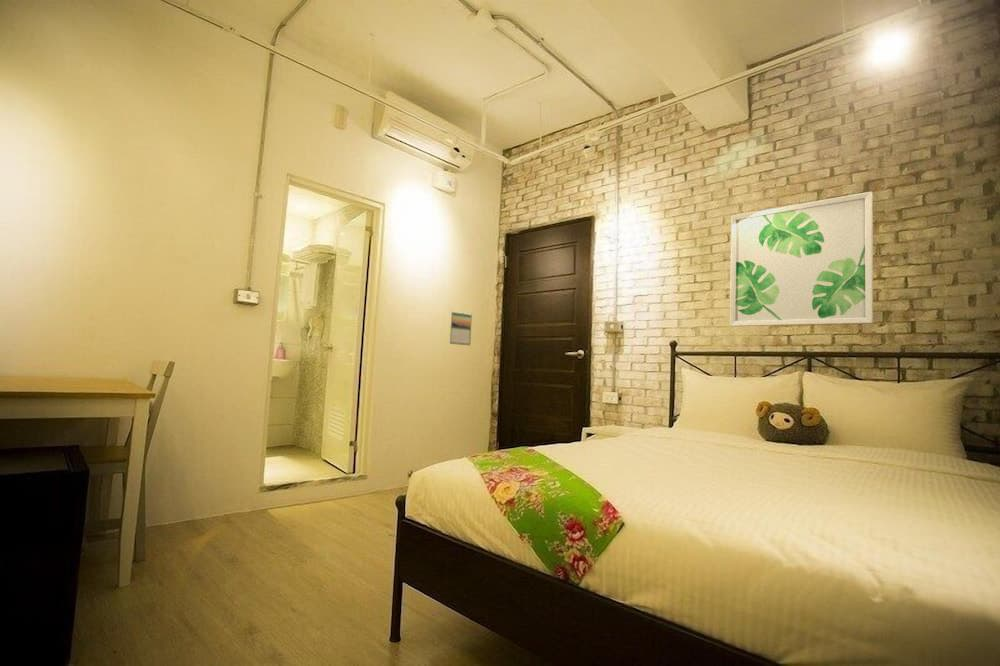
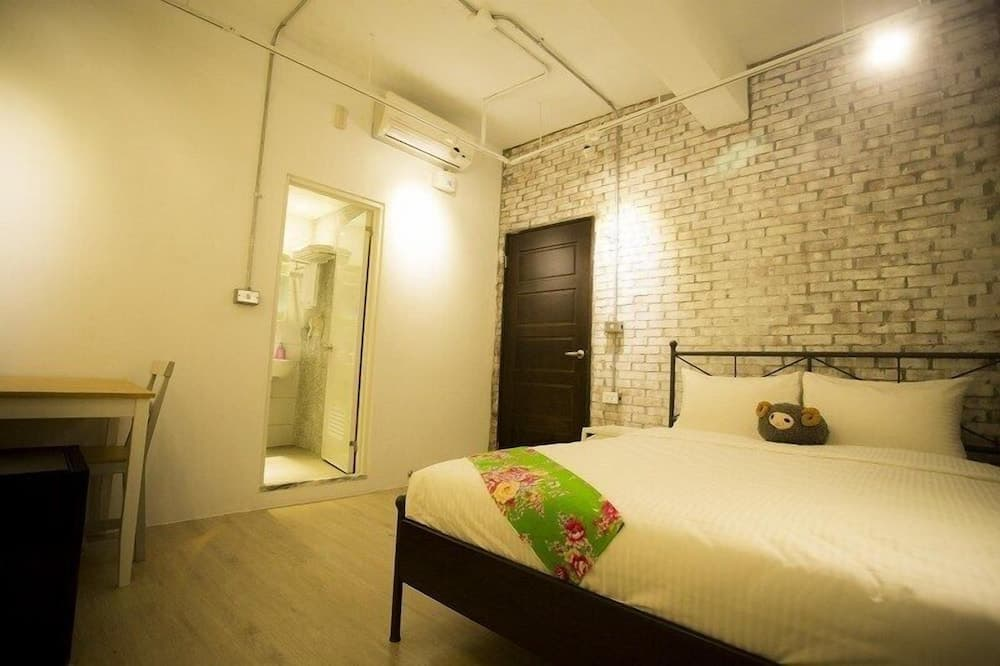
- calendar (460, 328)
- wall art (795, 264)
